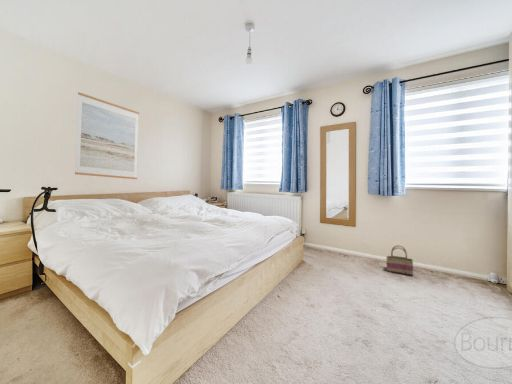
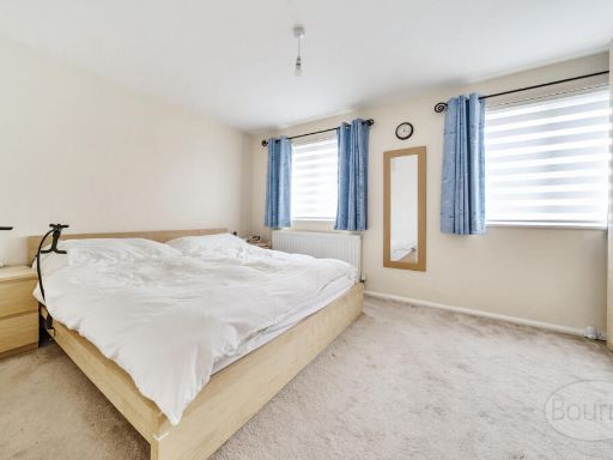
- basket (399, 258)
- wall art (110, 140)
